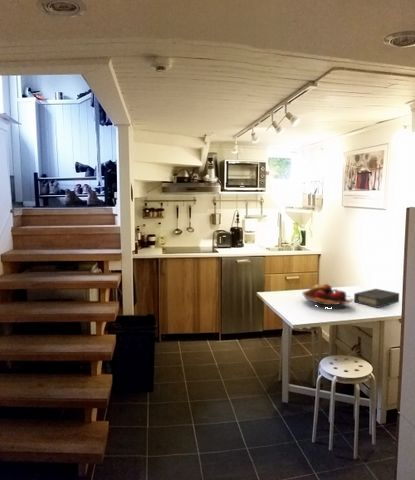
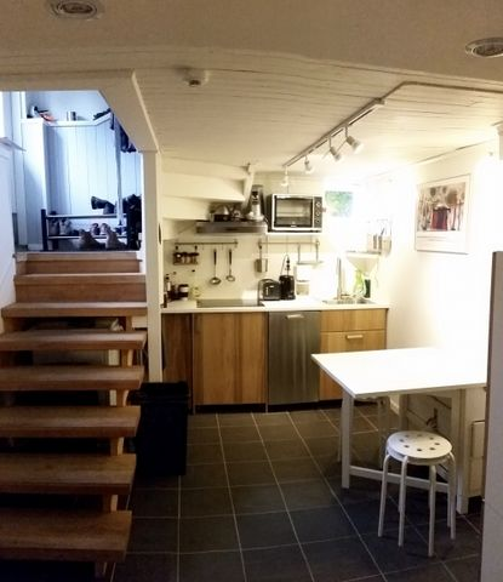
- book (376, 297)
- fruit basket (325, 294)
